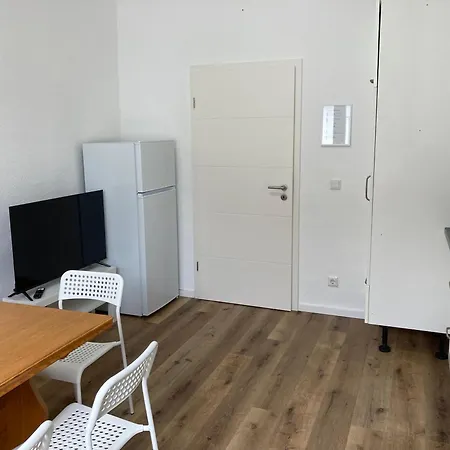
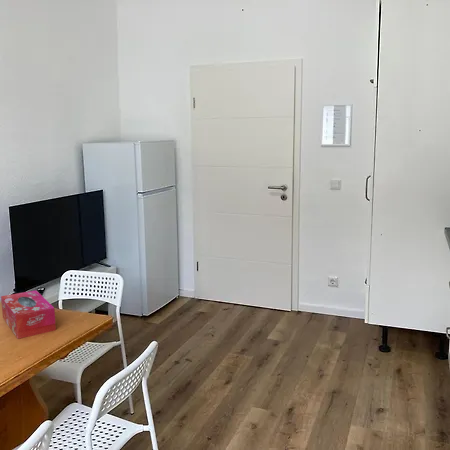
+ tissue box (27, 312)
